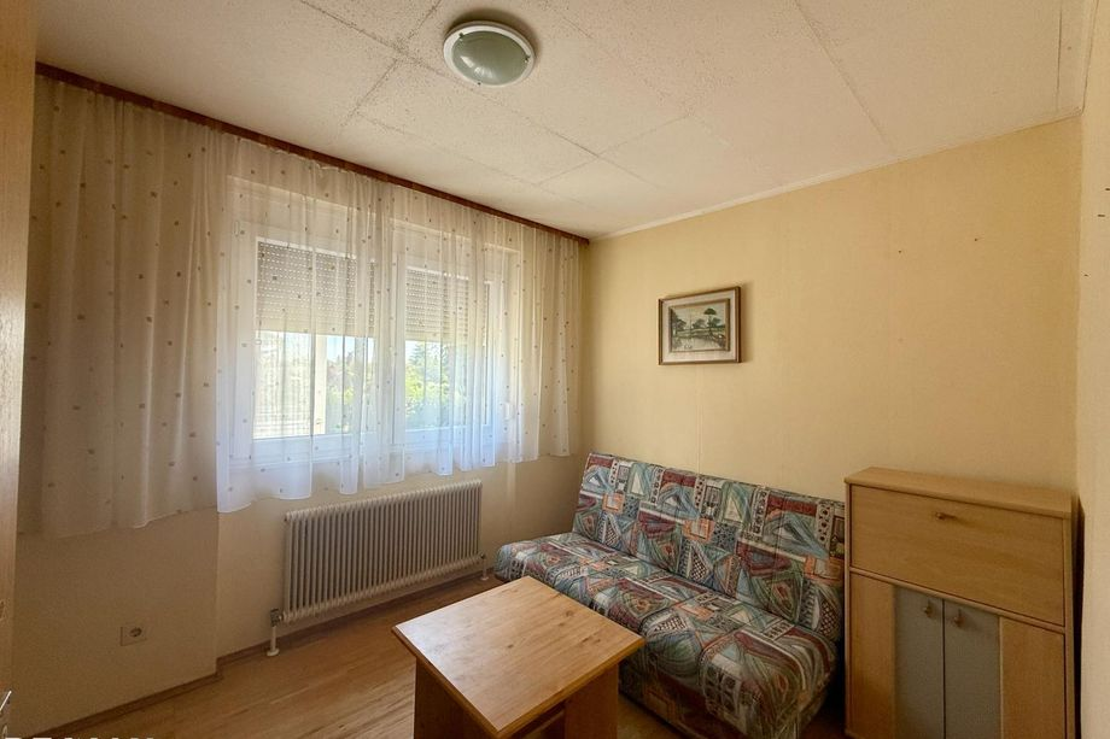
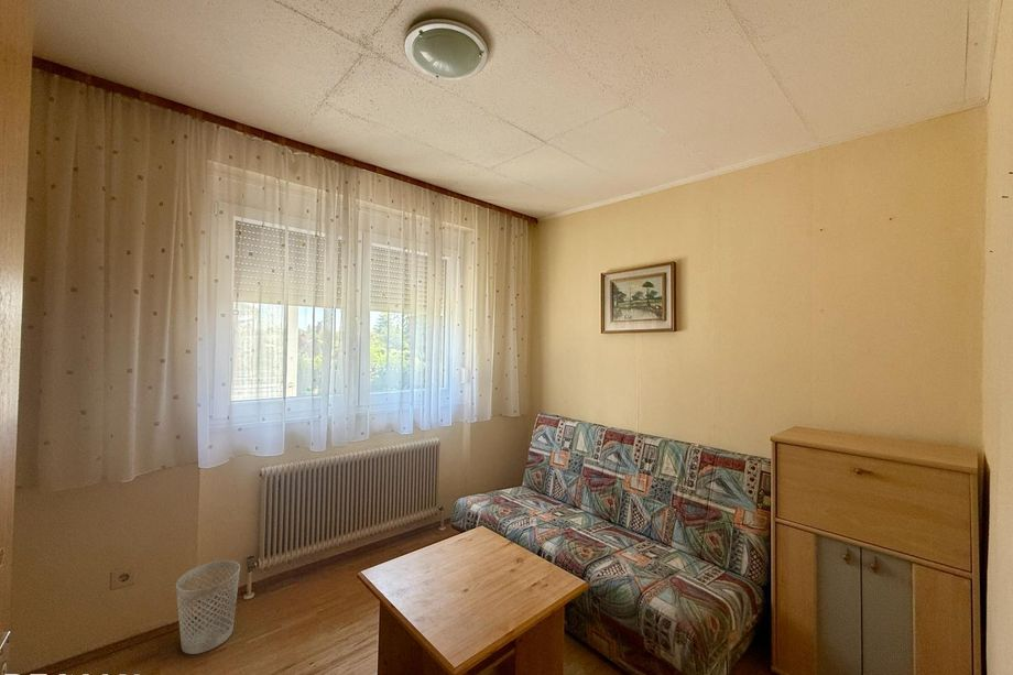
+ wastebasket (208, 607)
